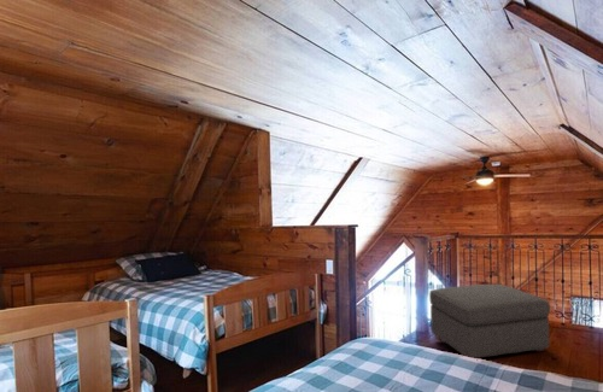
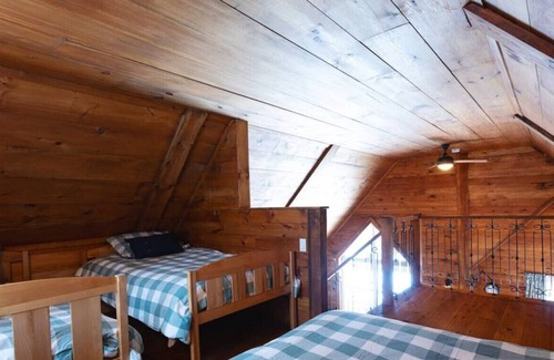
- ottoman (486, 317)
